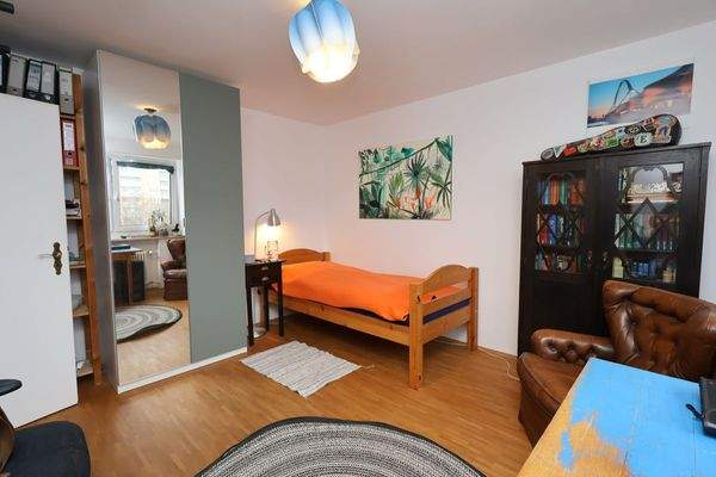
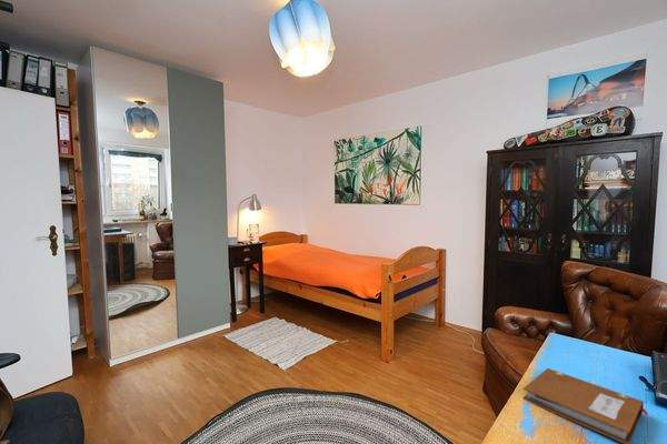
+ notebook (584, 400)
